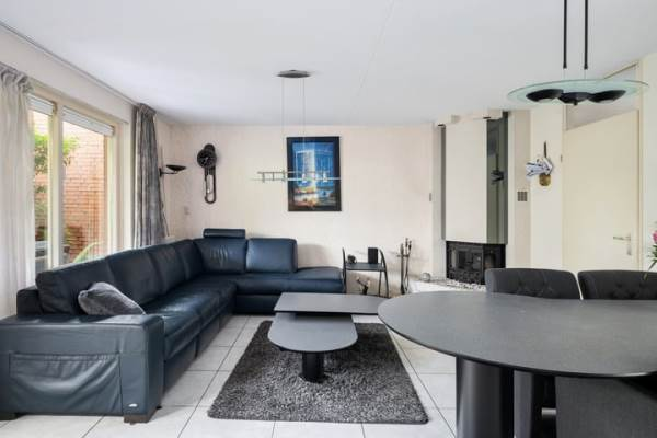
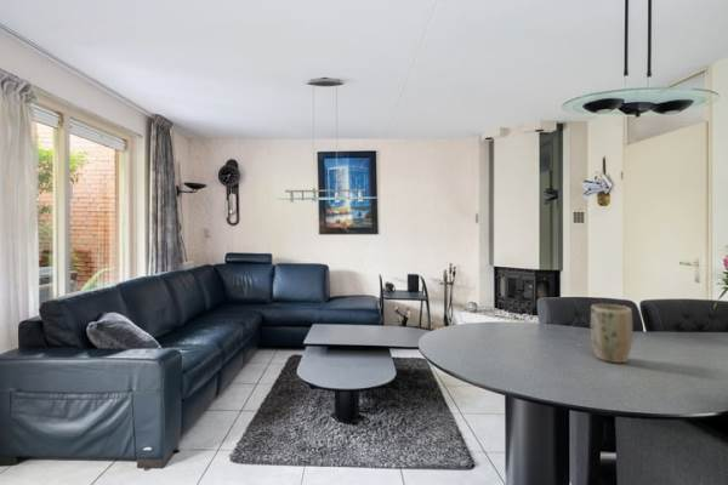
+ plant pot (610, 332)
